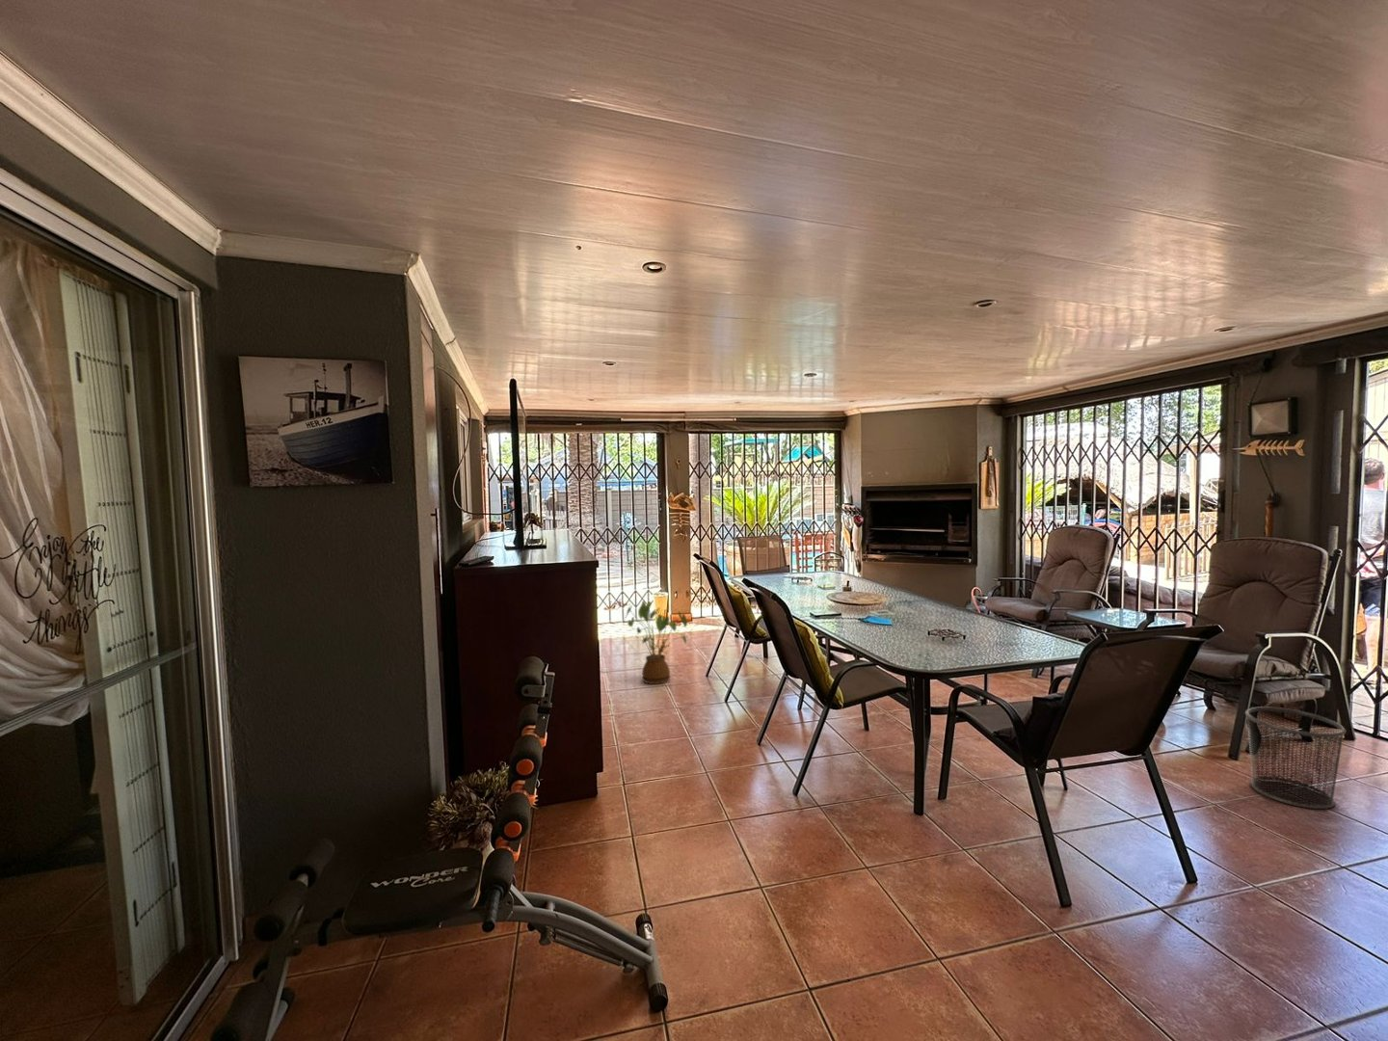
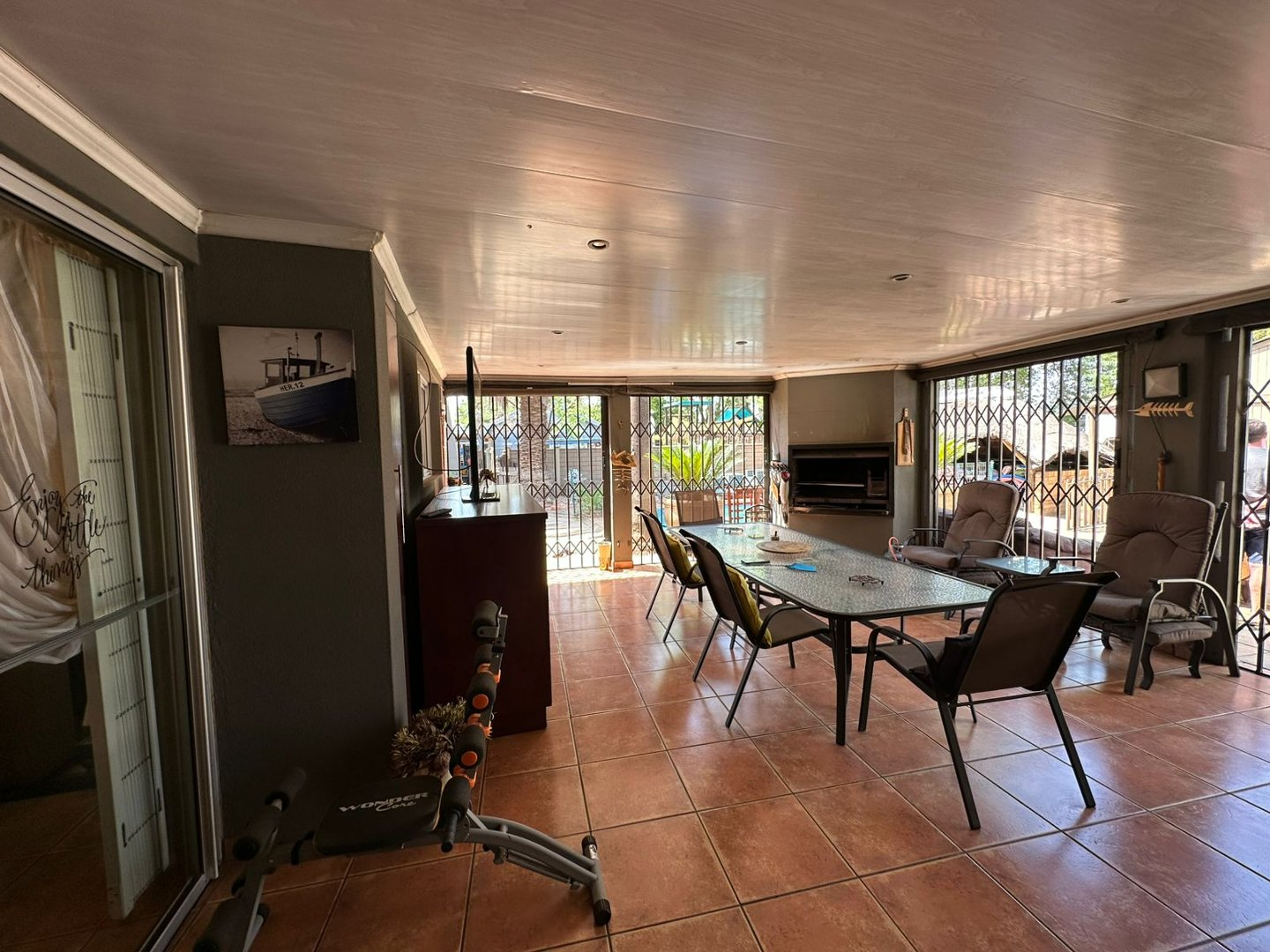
- waste bin (1292, 757)
- house plant (657, 641)
